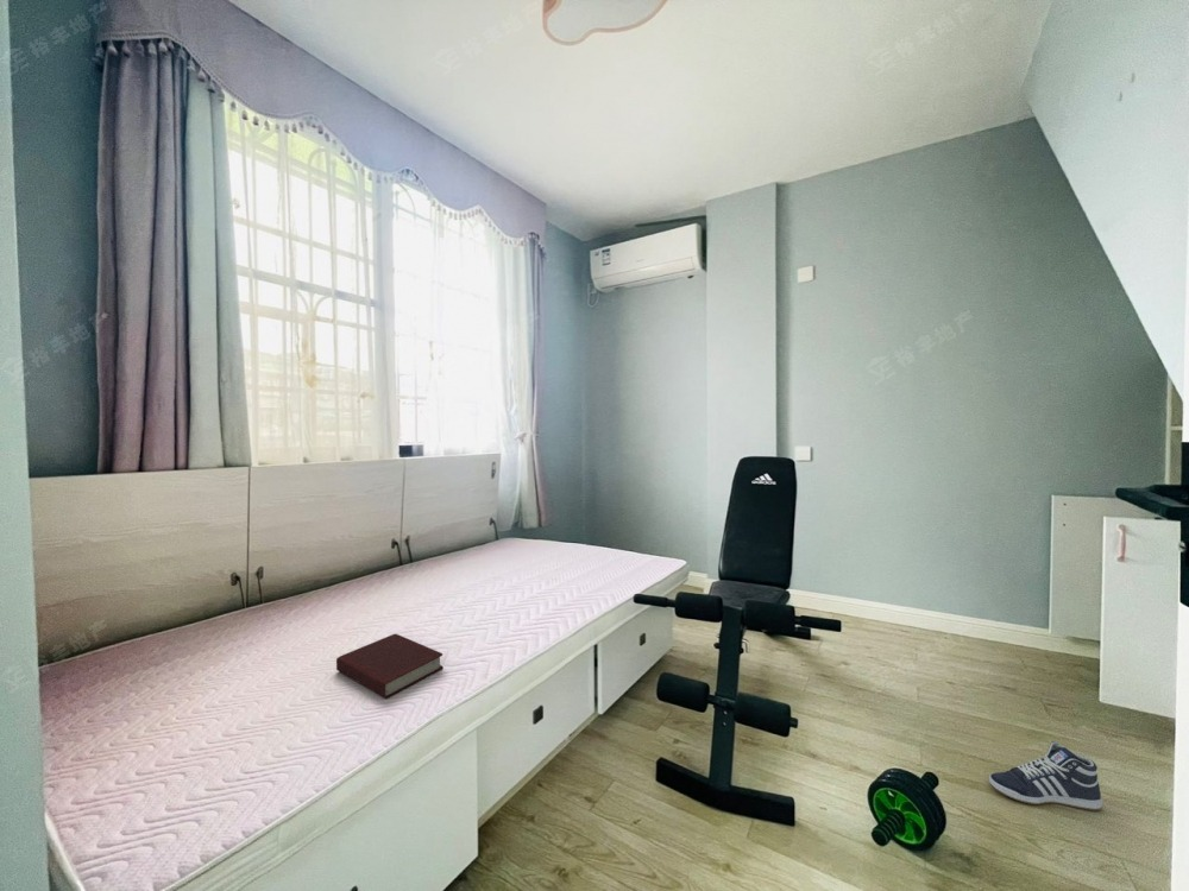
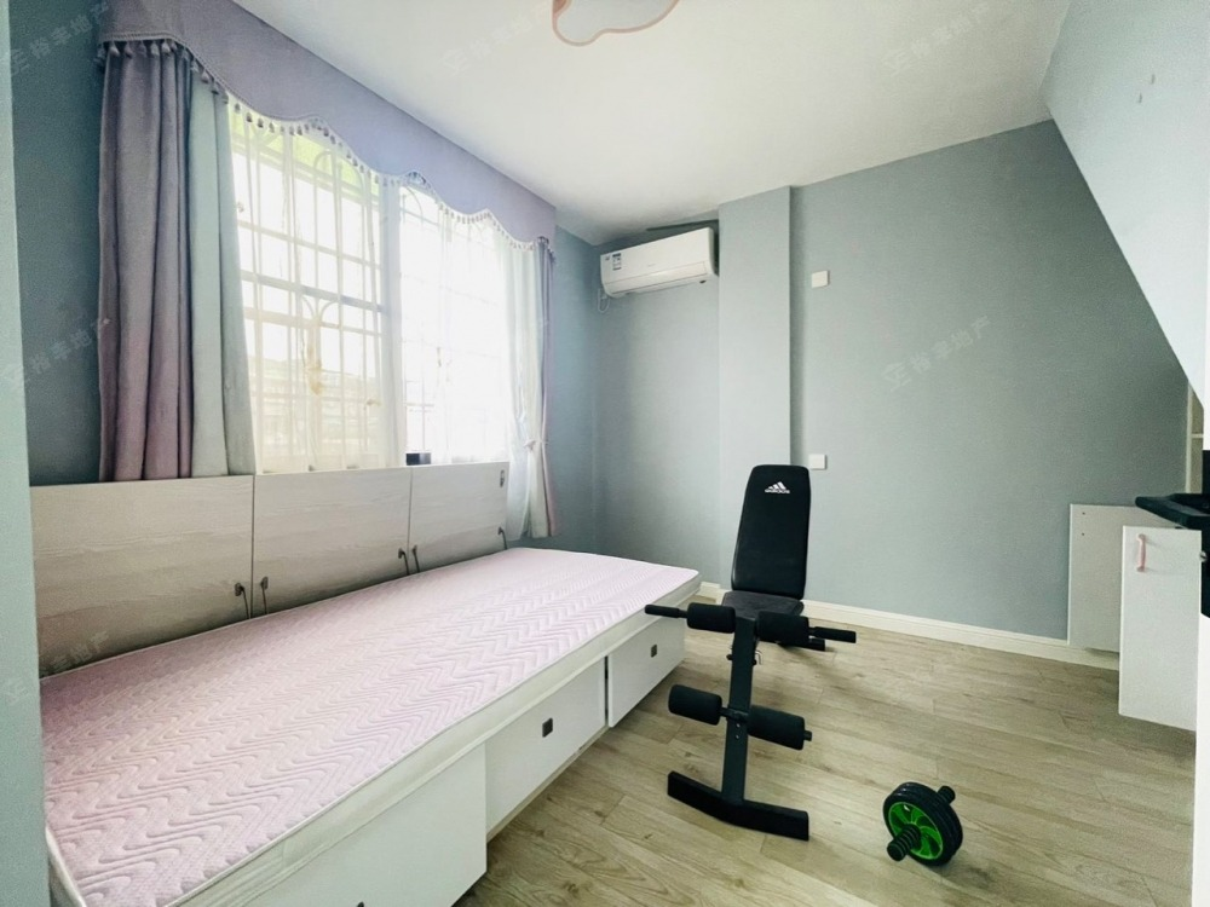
- book (390, 662)
- sneaker (1042, 771)
